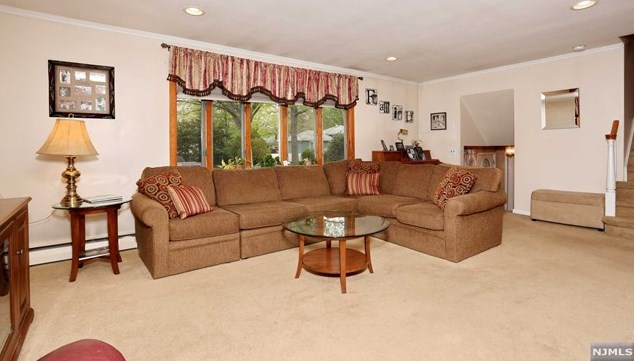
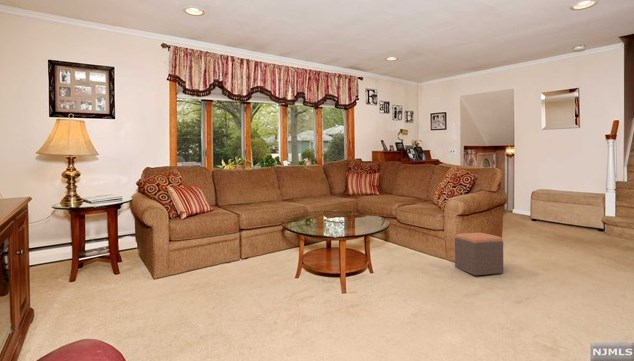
+ footstool (478, 252)
